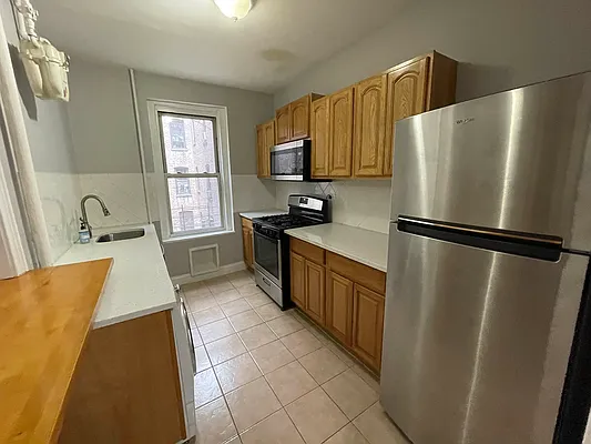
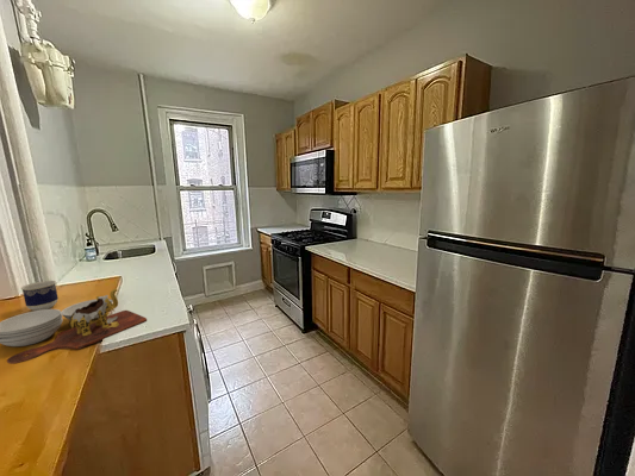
+ cup (42, 295)
+ cutting board (73, 313)
